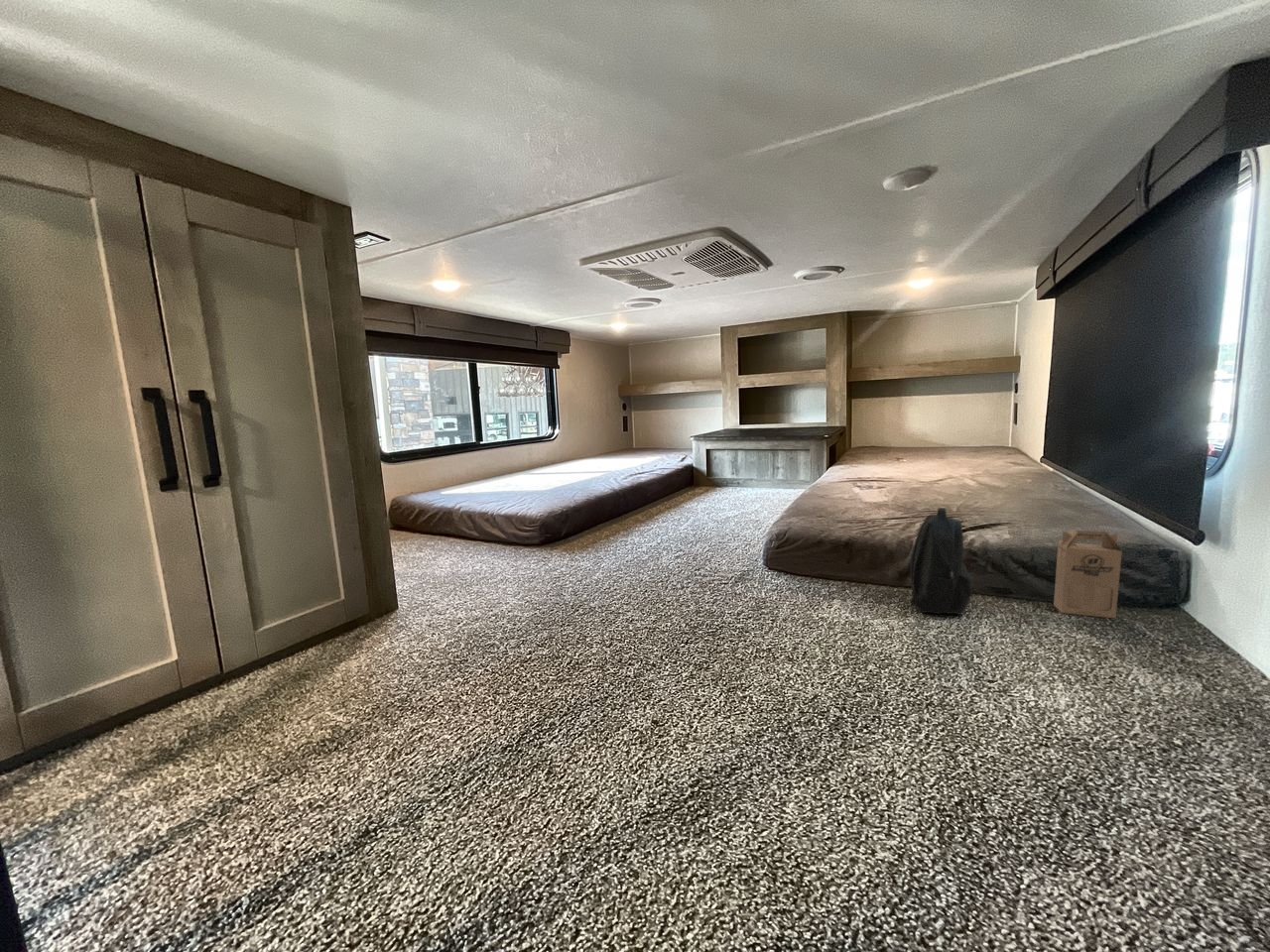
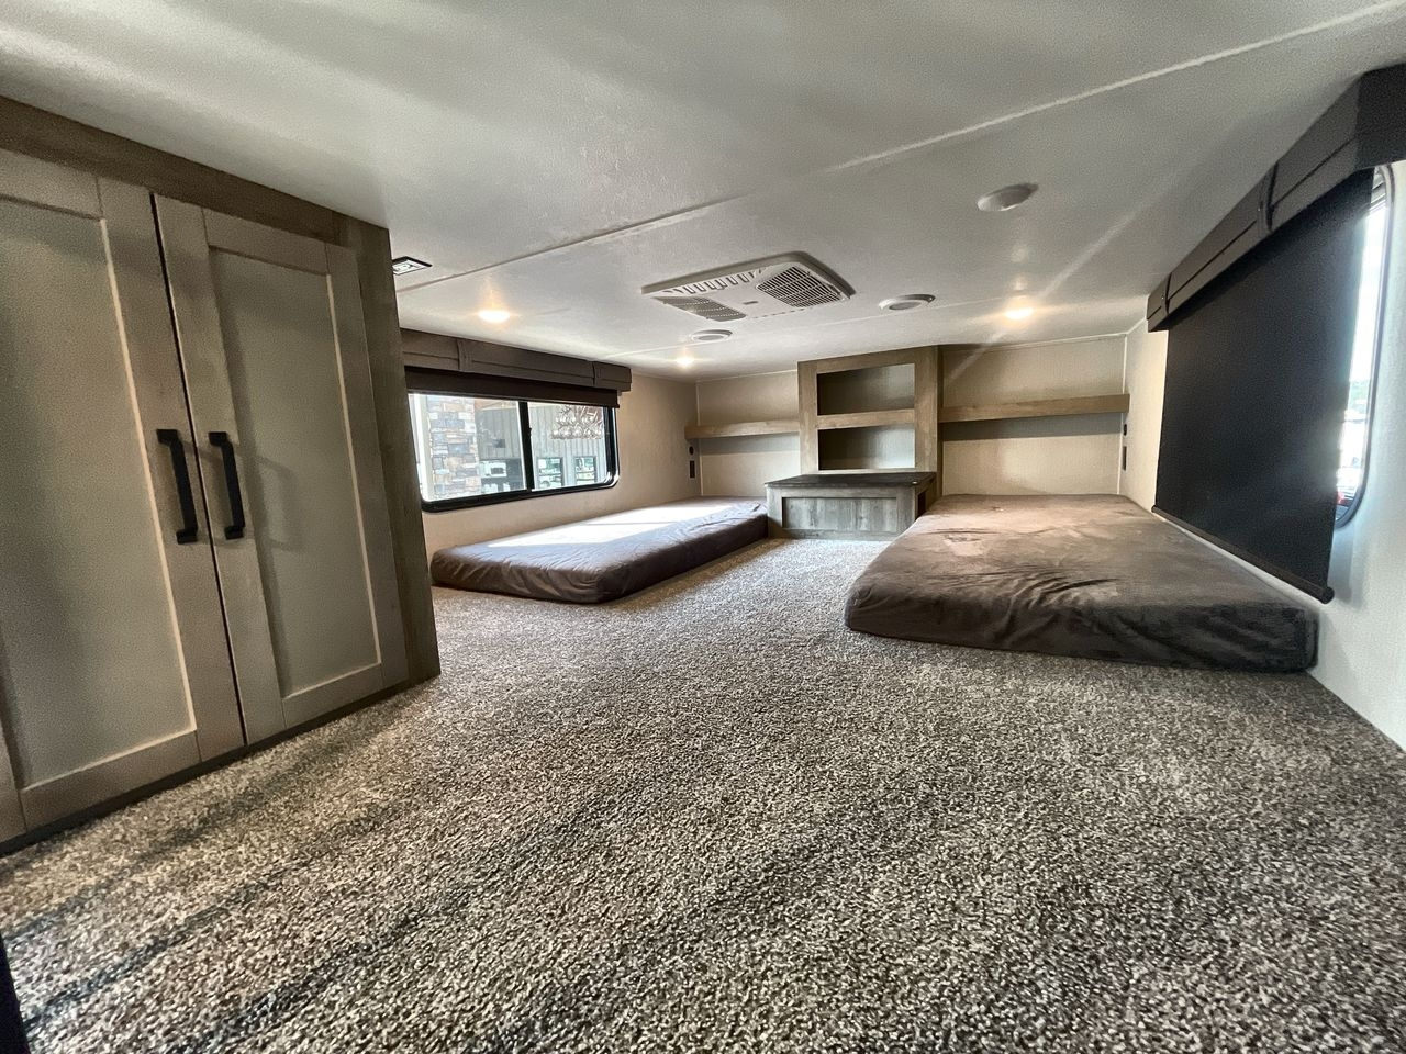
- backpack (940, 557)
- cardboard box (1086, 571)
